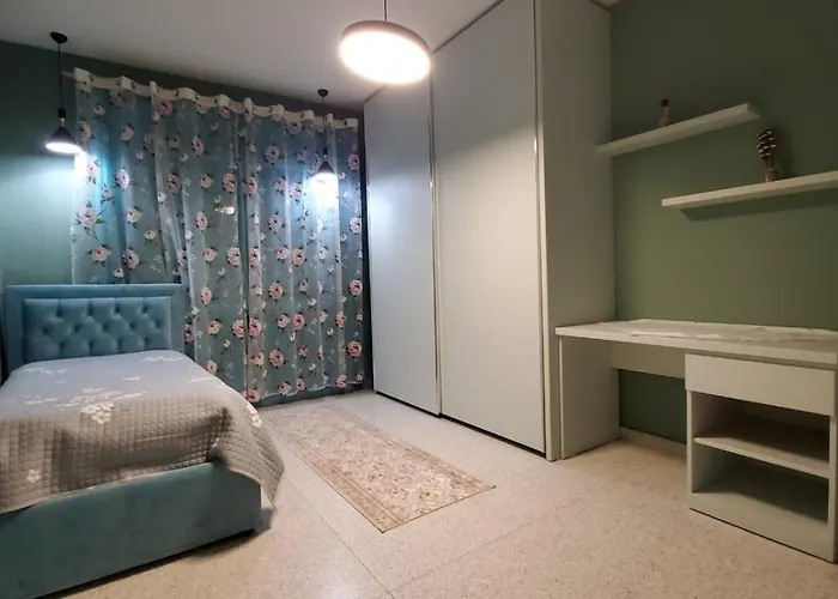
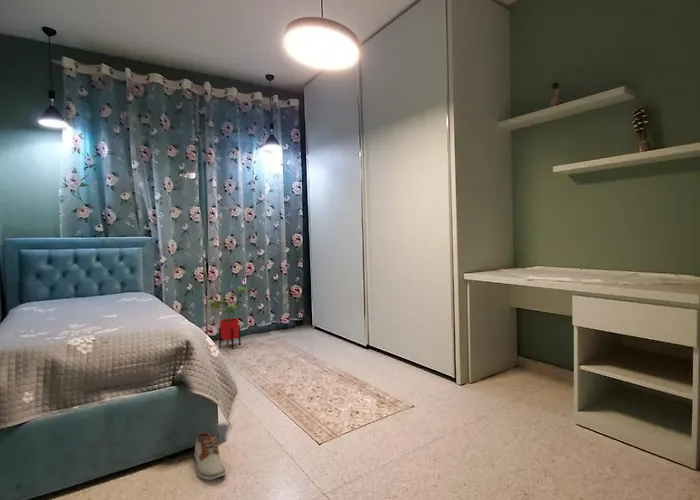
+ shoe (208, 453)
+ house plant (232, 316)
